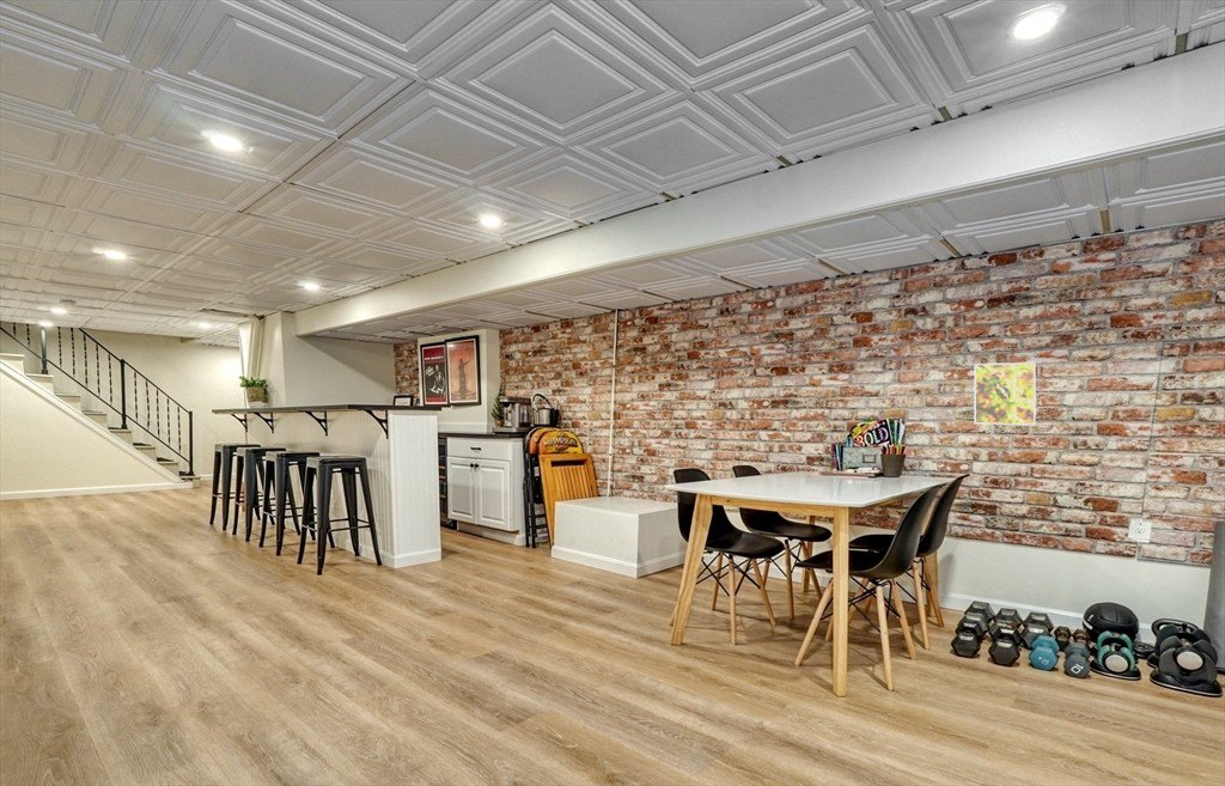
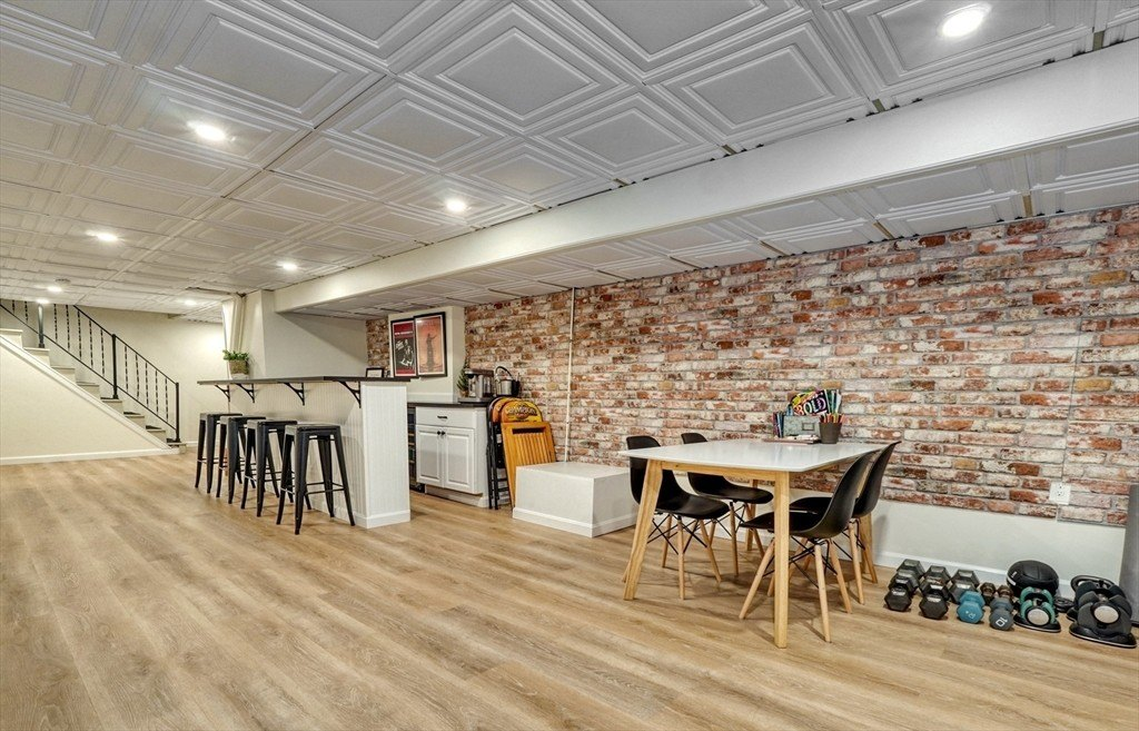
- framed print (1004, 394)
